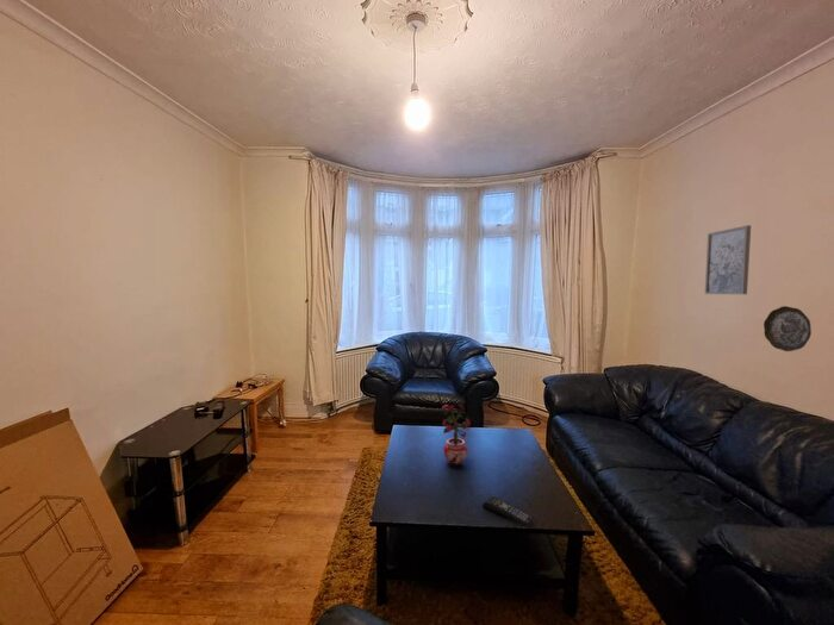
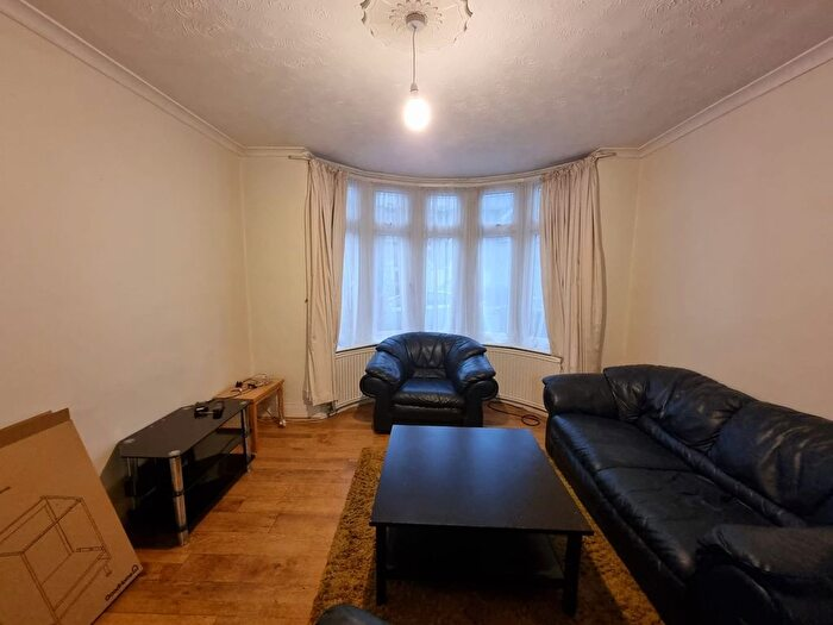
- potted plant (455, 432)
- remote control (506, 510)
- wall art (726, 262)
- decorative plate (788, 329)
